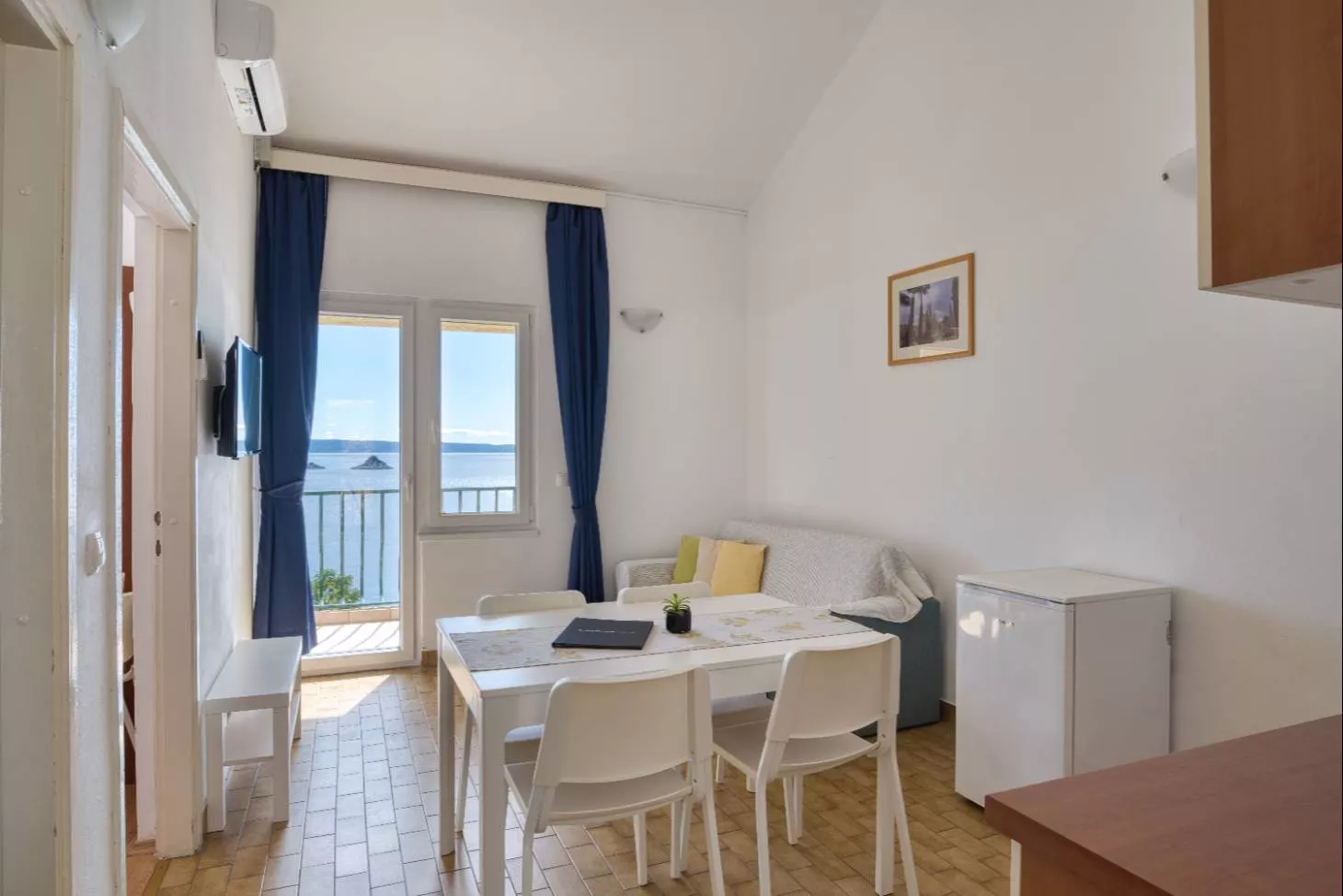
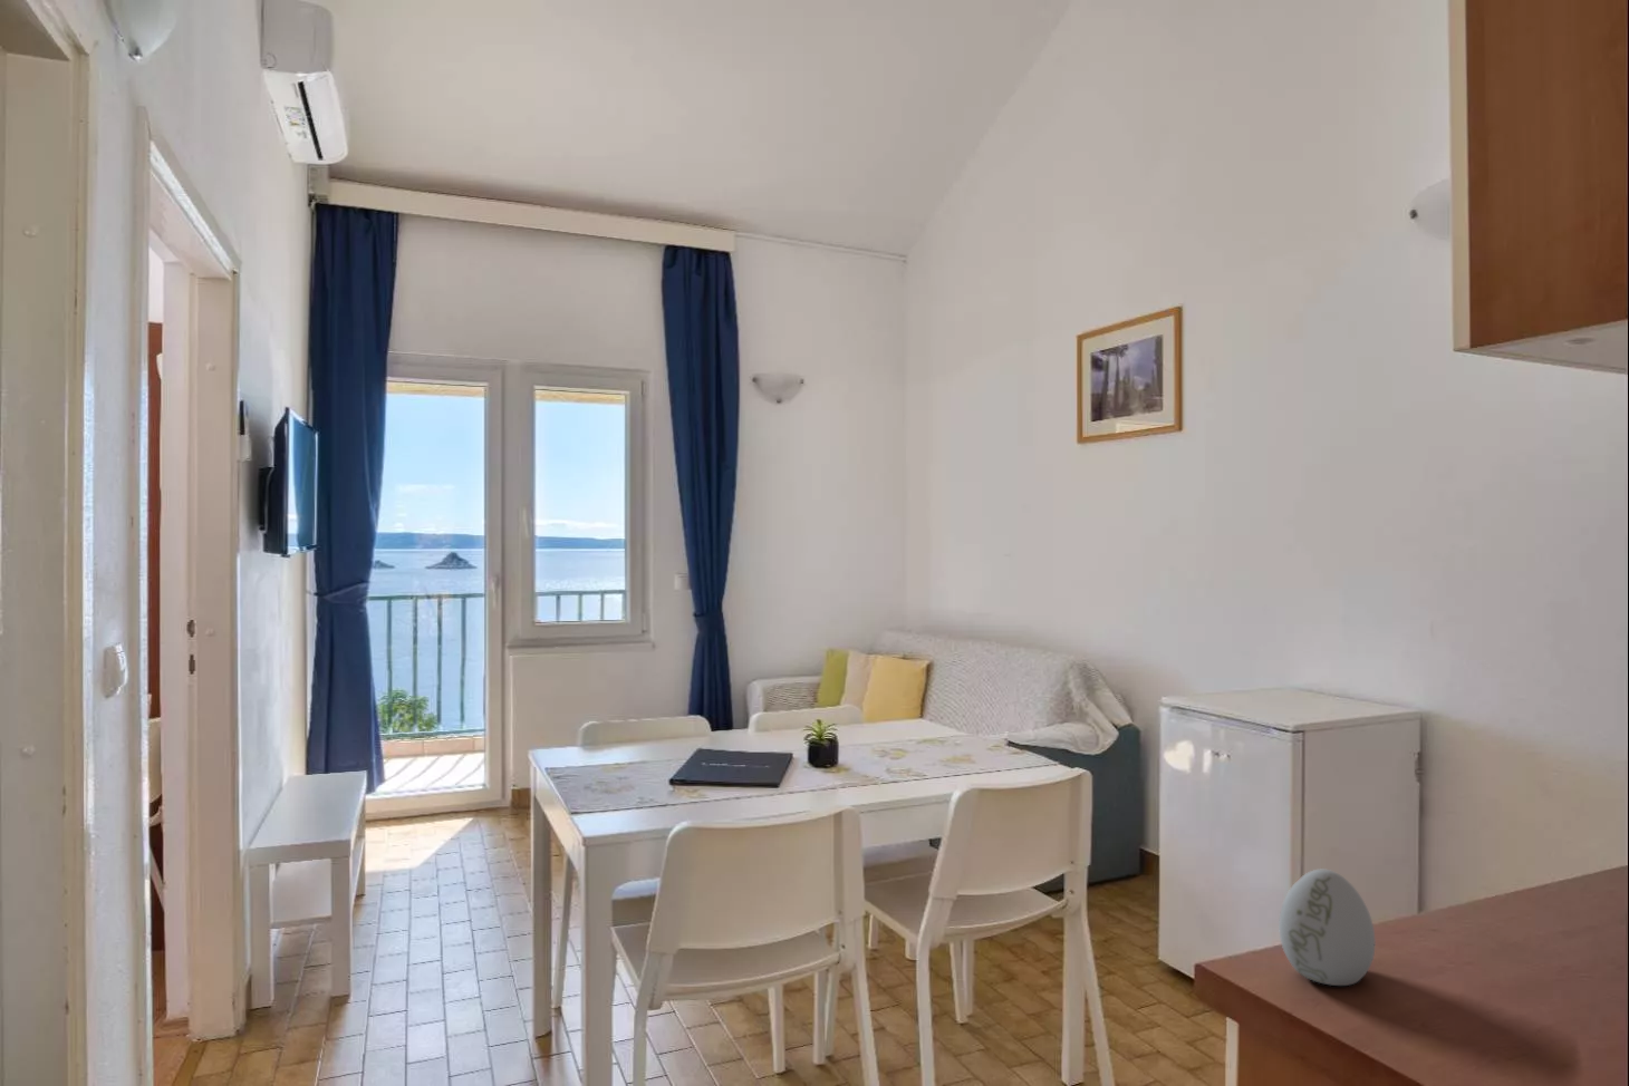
+ decorative egg (1326, 921)
